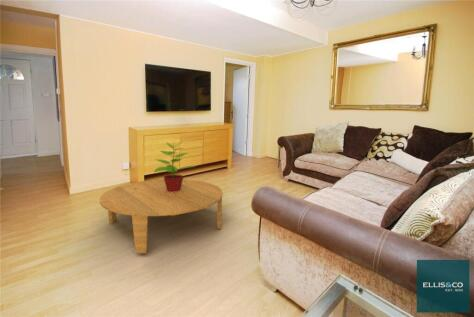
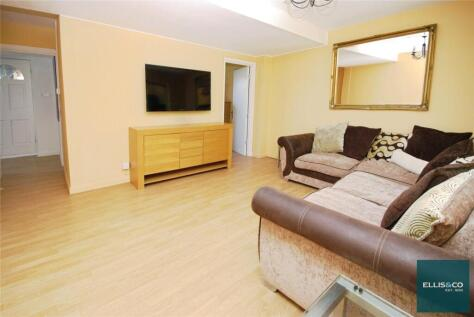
- potted plant (174, 166)
- coffee table (165, 208)
